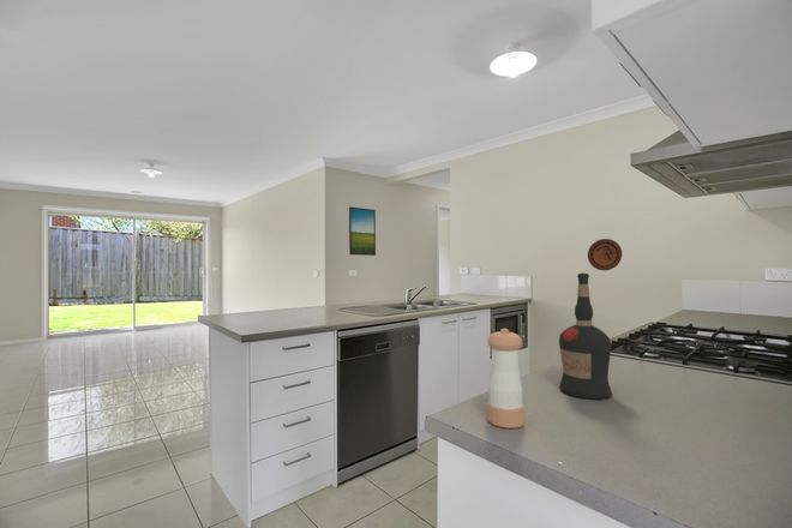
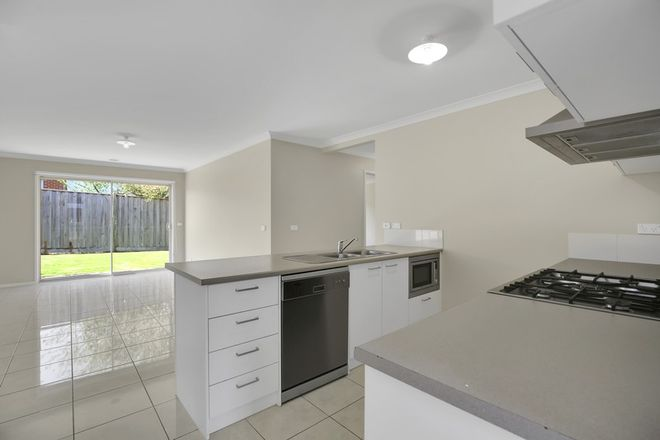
- decorative plate (604, 254)
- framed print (362, 232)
- pepper shaker (504, 374)
- liquor bottle (583, 331)
